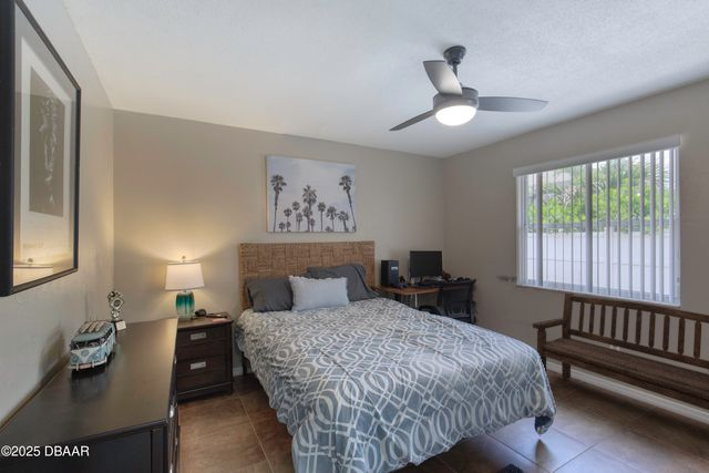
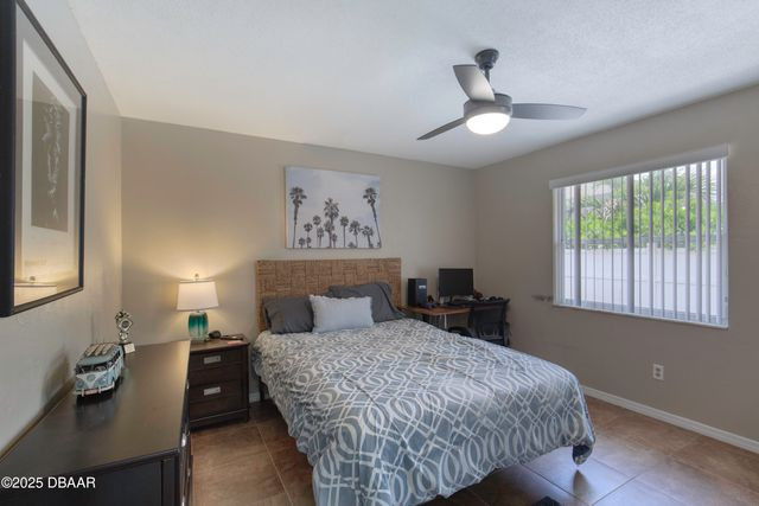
- bench (625, 357)
